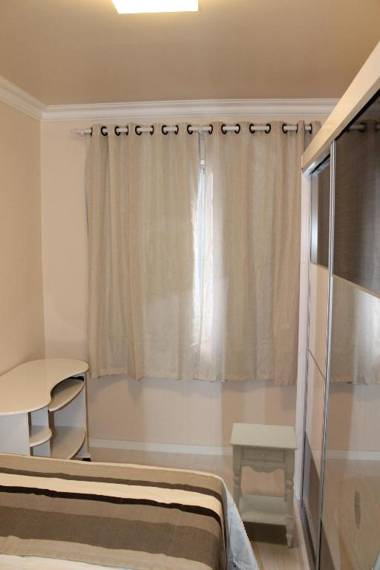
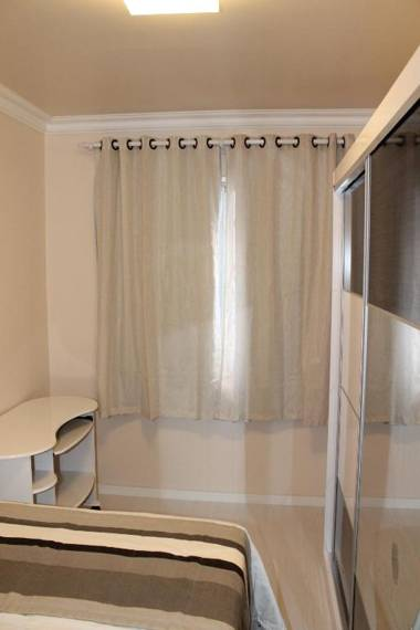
- nightstand (265, 472)
